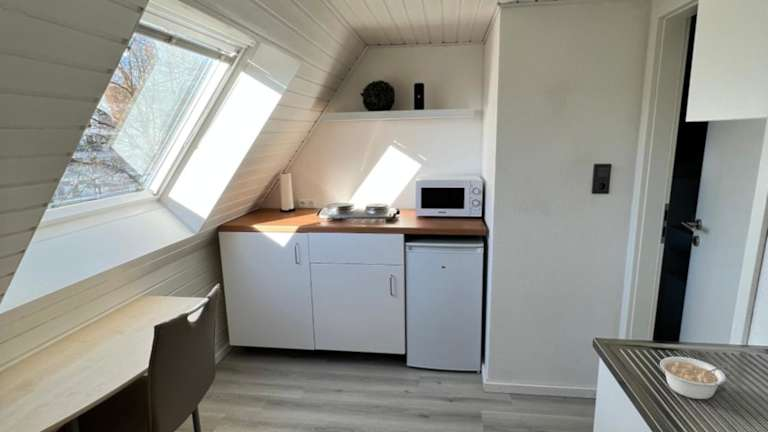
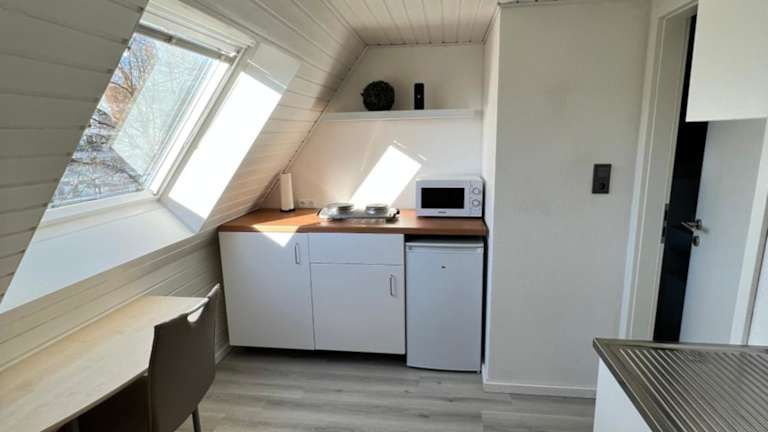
- legume (691, 376)
